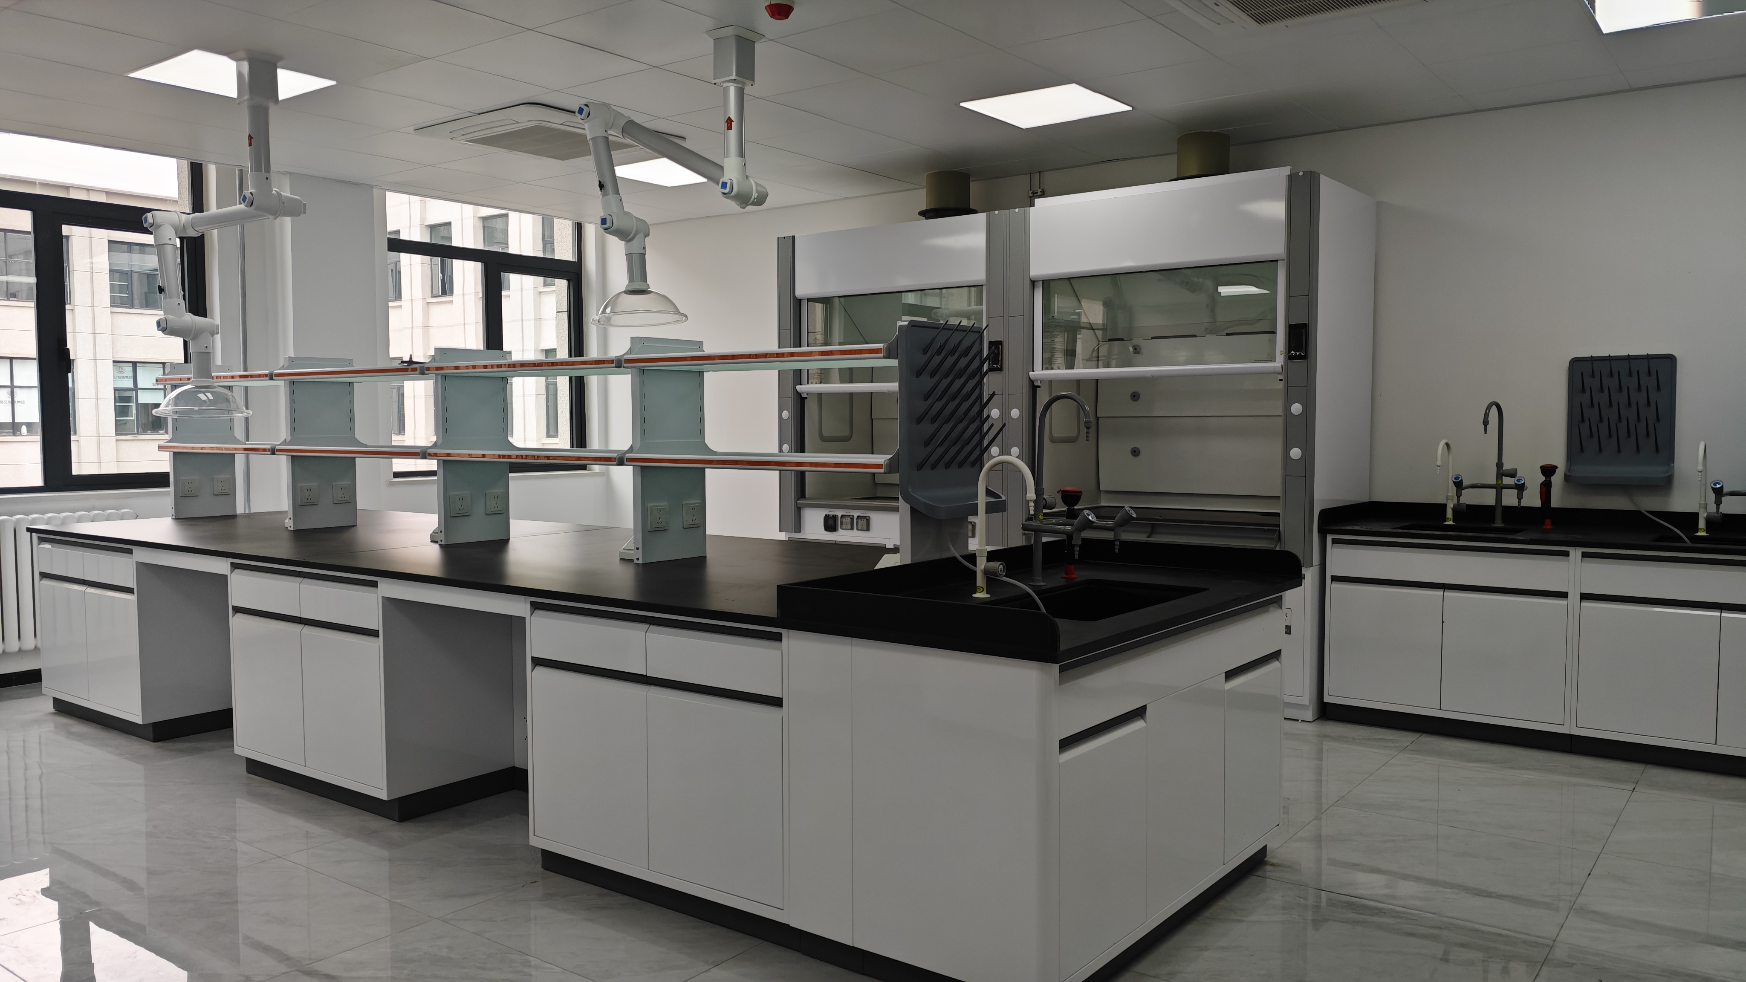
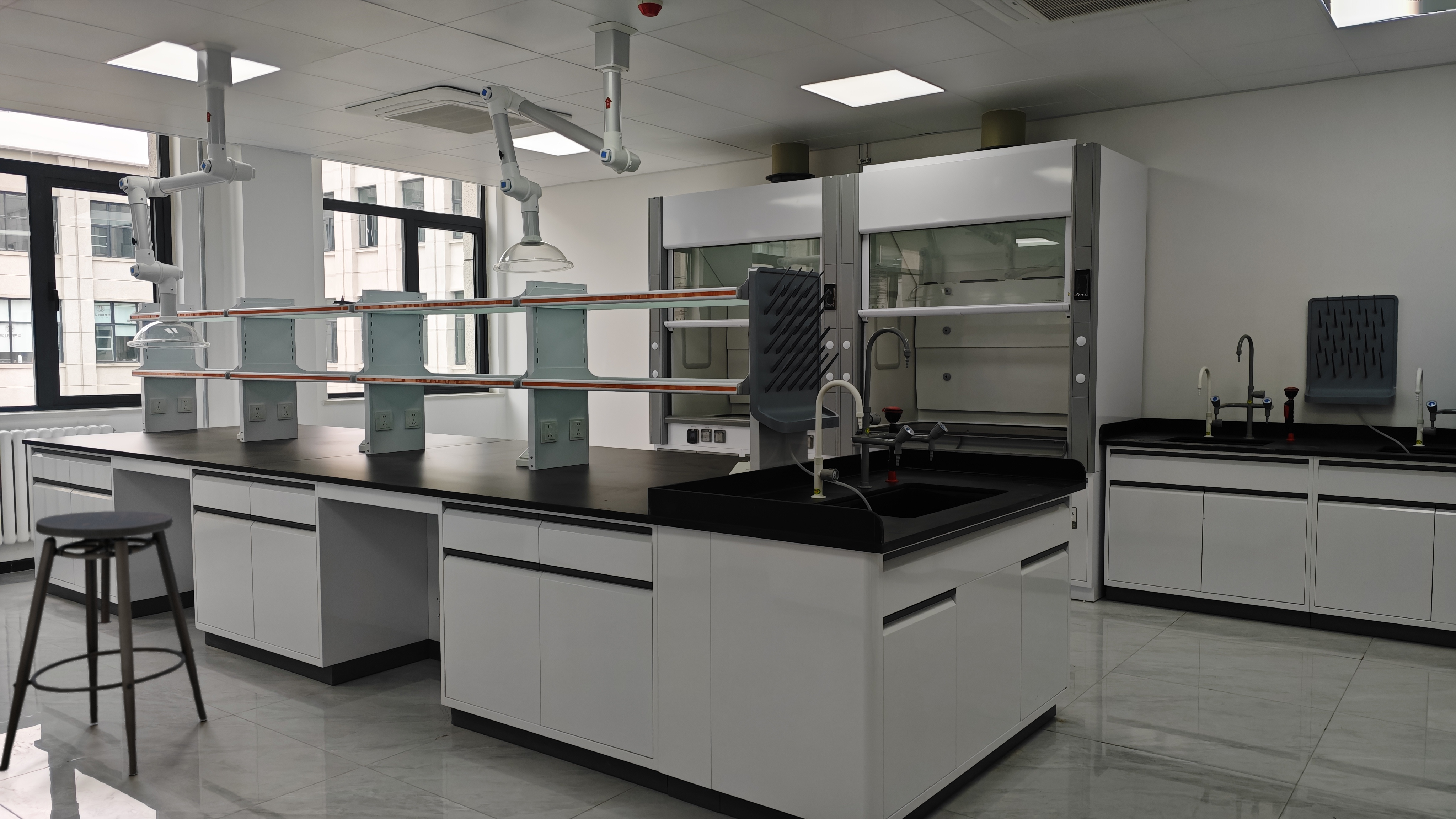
+ stool (98, 633)
